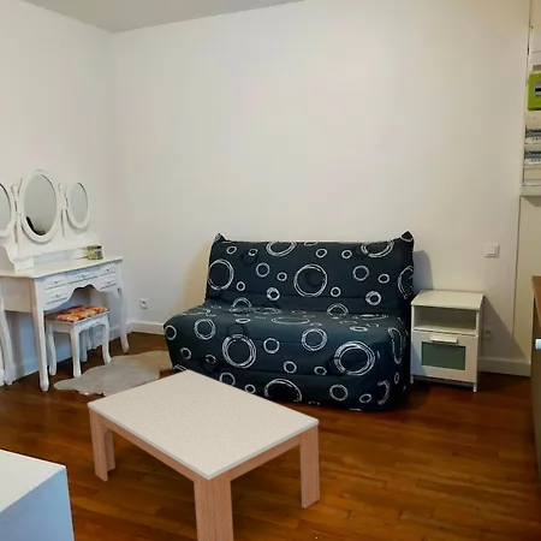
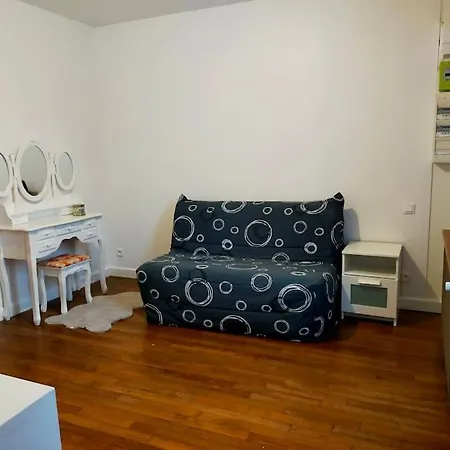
- coffee table (198, 448)
